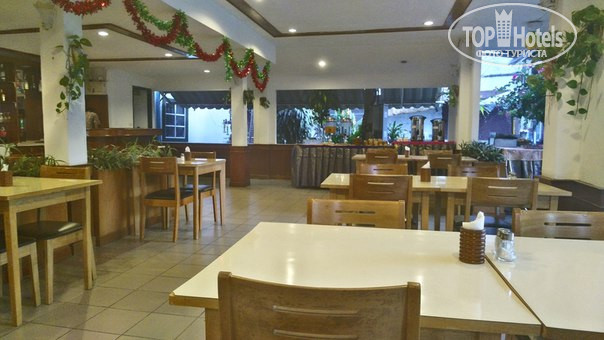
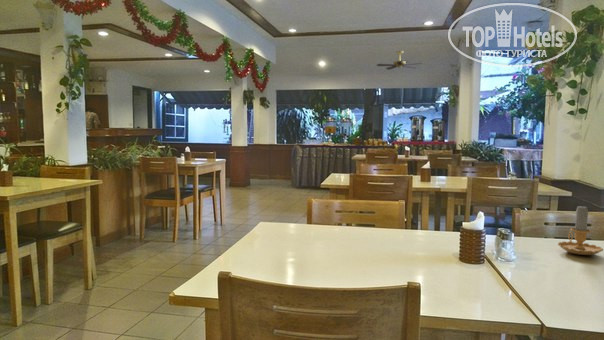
+ candle (579, 227)
+ ceiling fan (399, 59)
